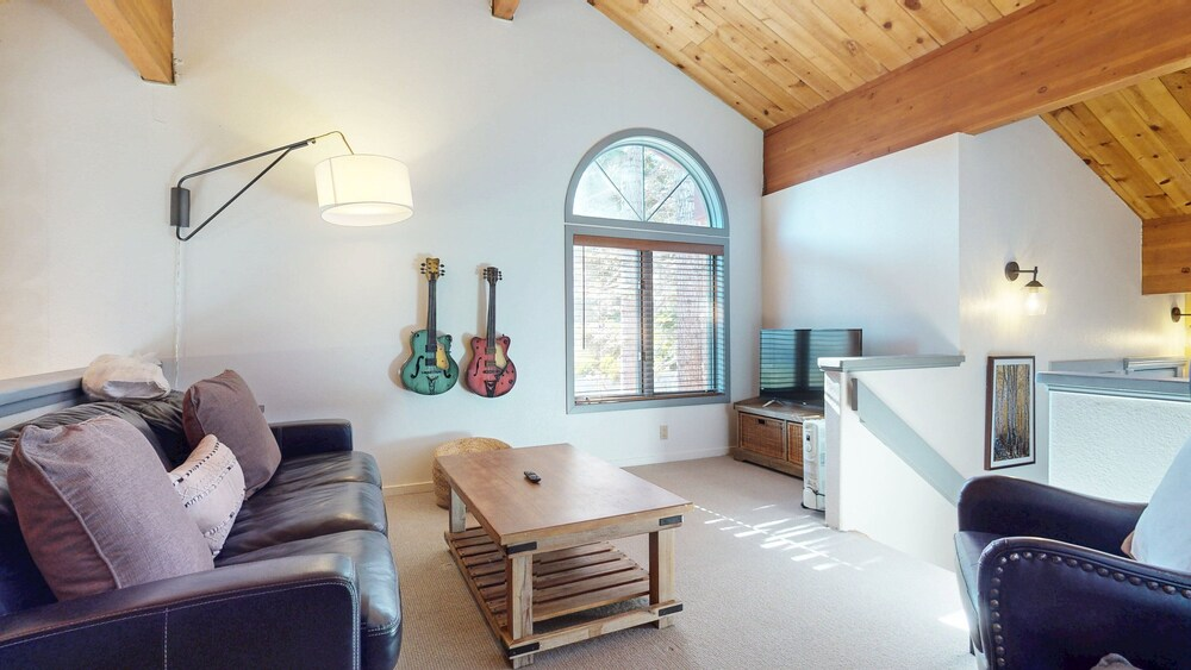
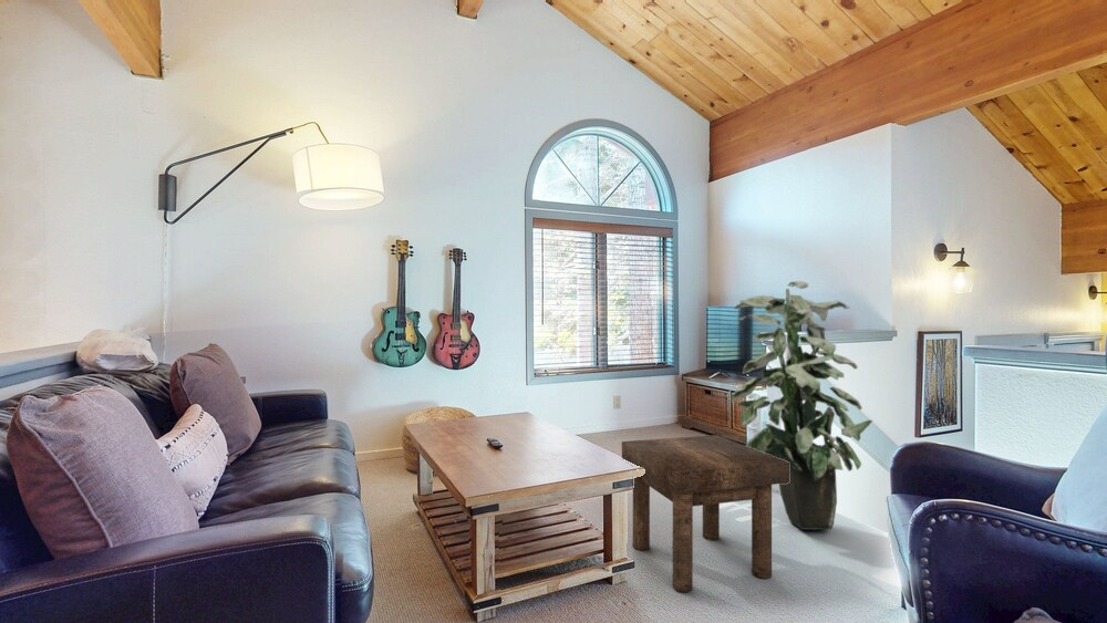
+ indoor plant (795, 402)
+ stool (699, 505)
